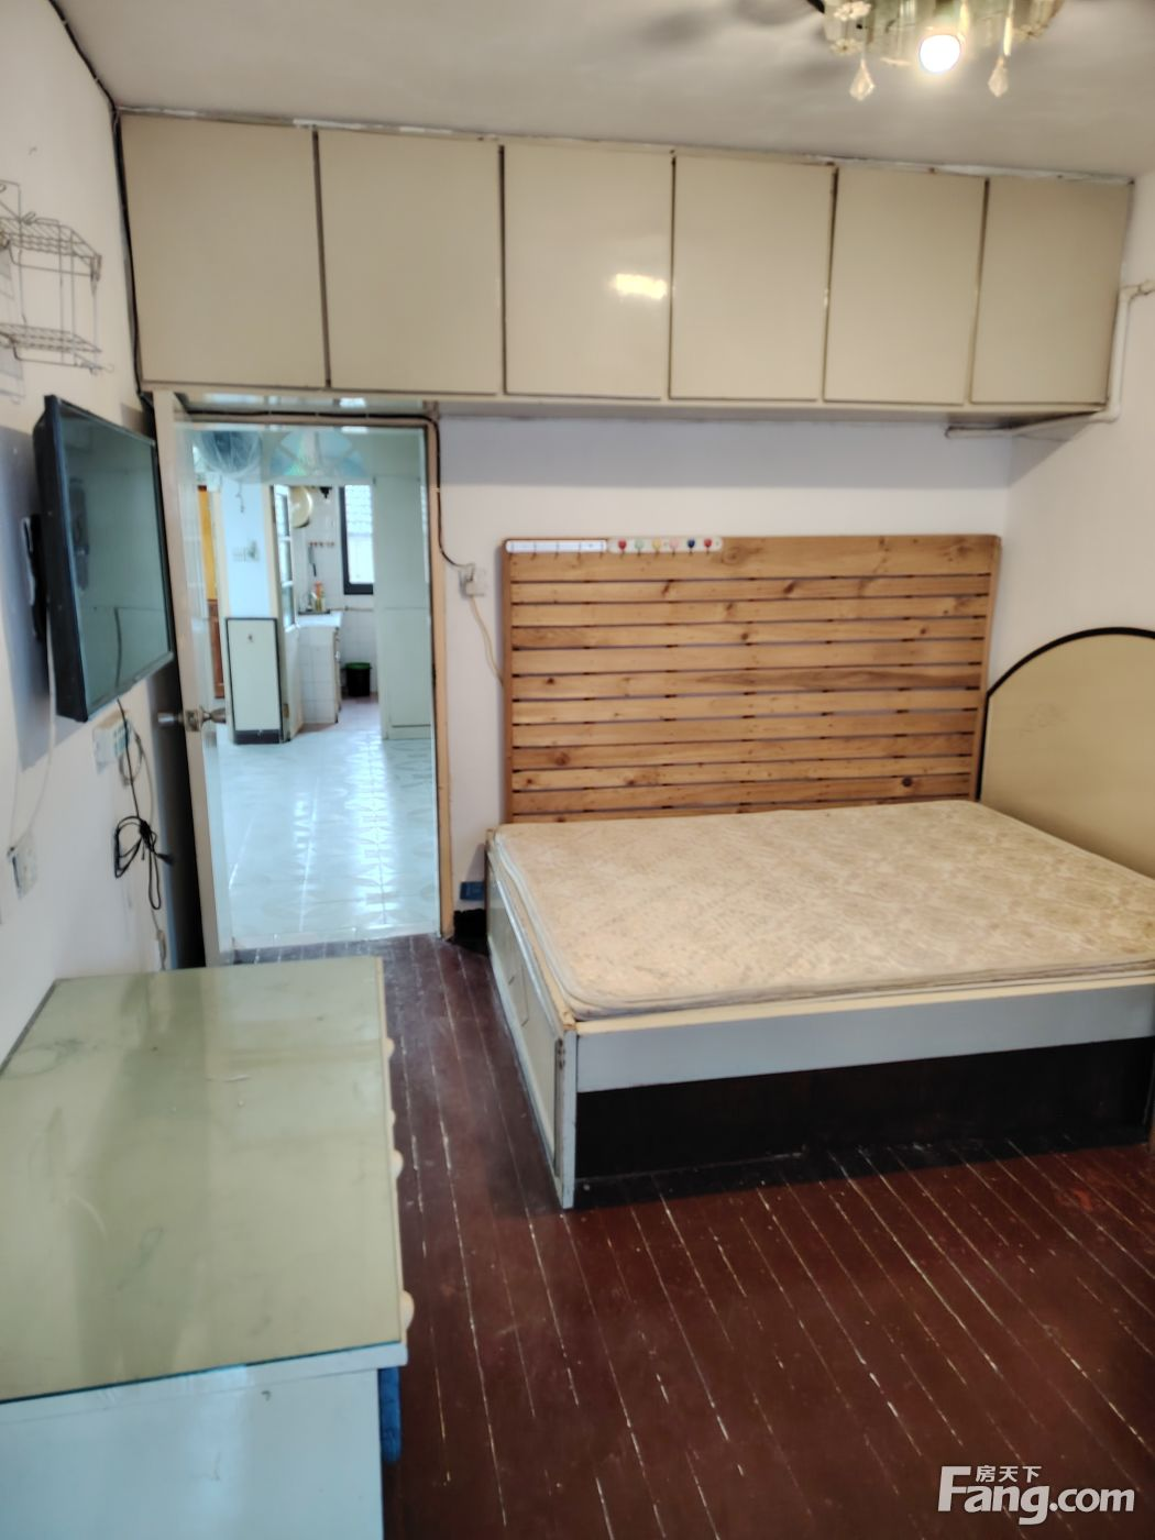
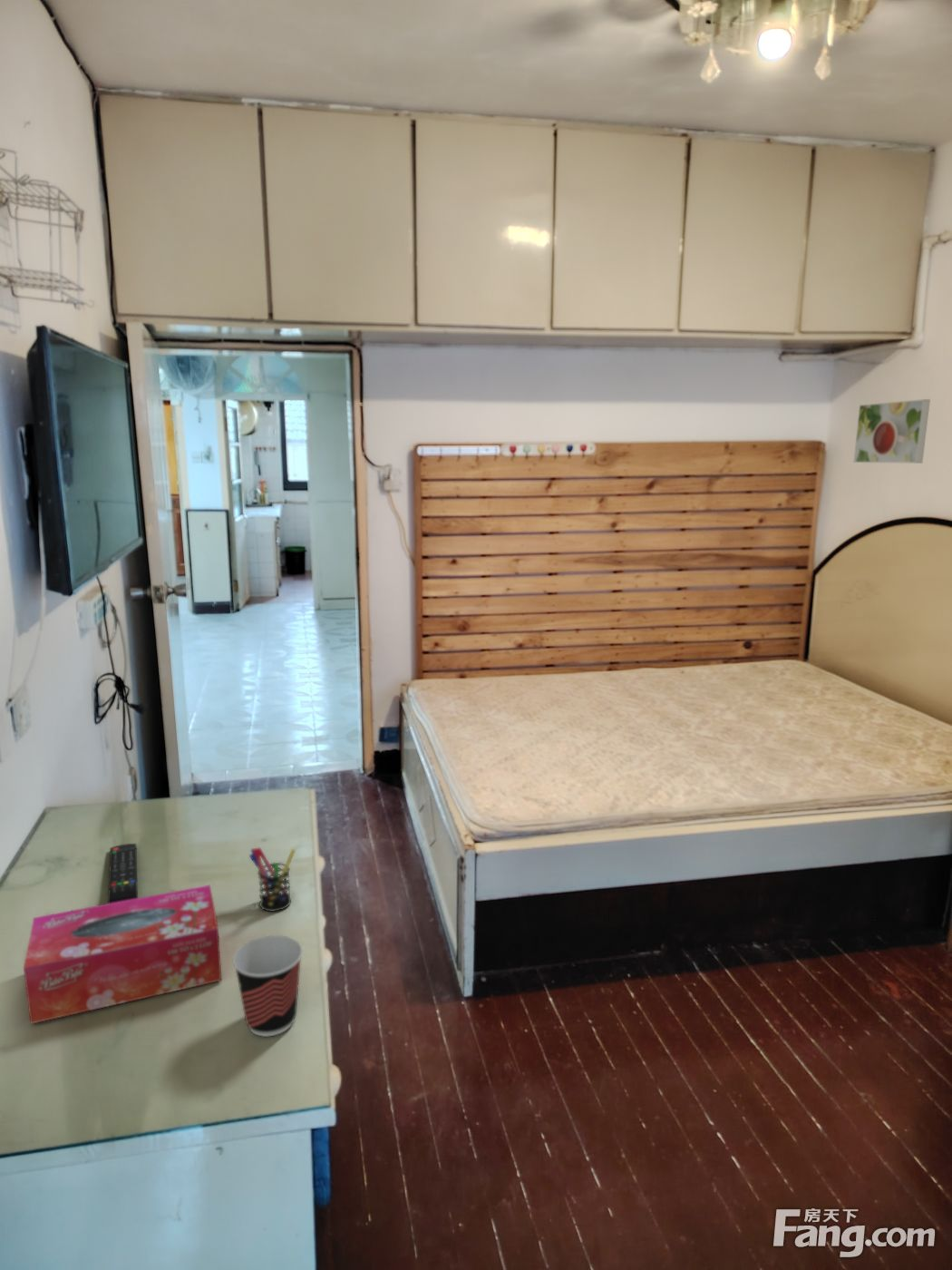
+ remote control (123, 872)
+ cup (269, 987)
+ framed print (889, 433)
+ pen holder (273, 876)
+ tissue box (127, 948)
